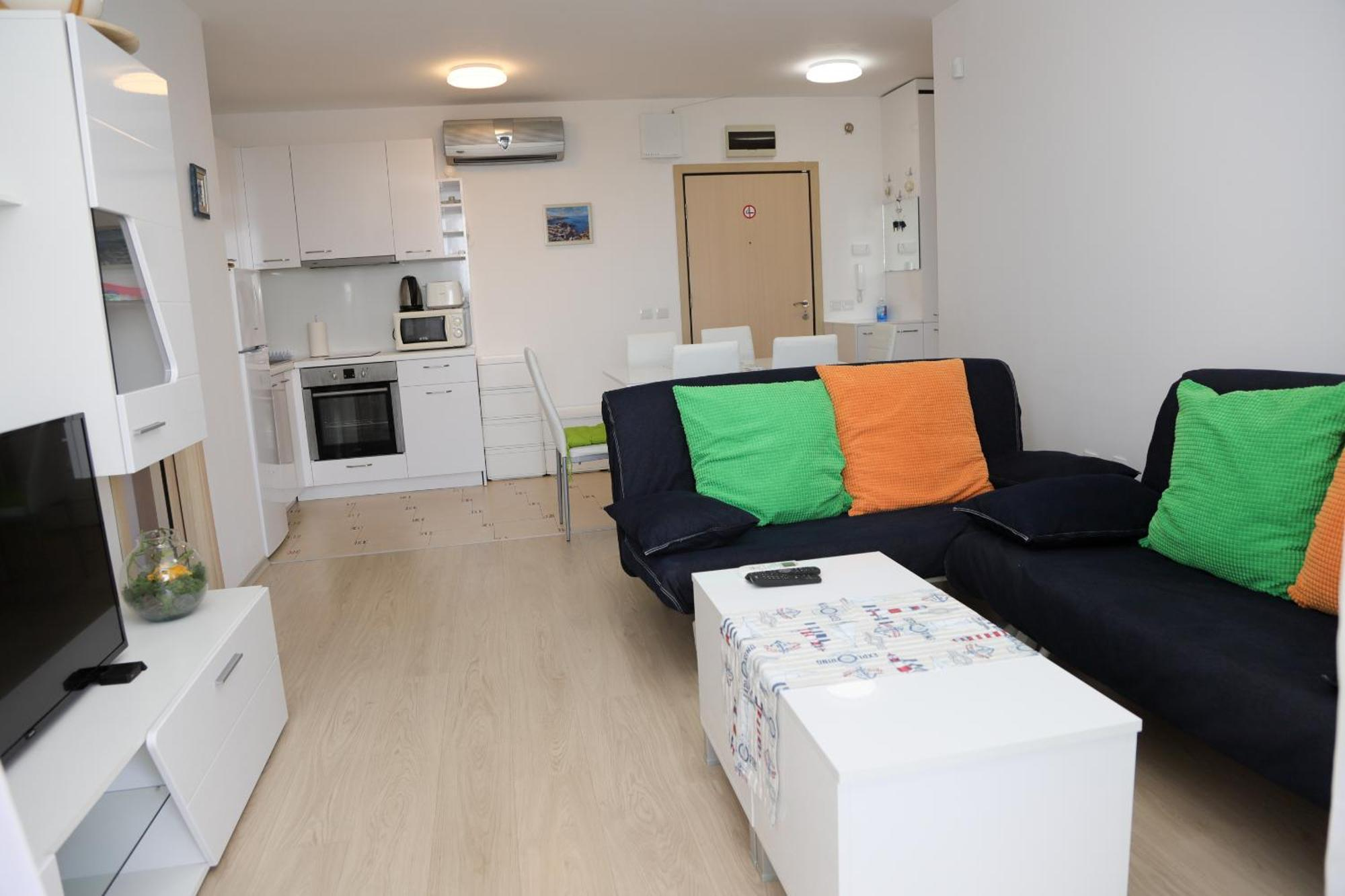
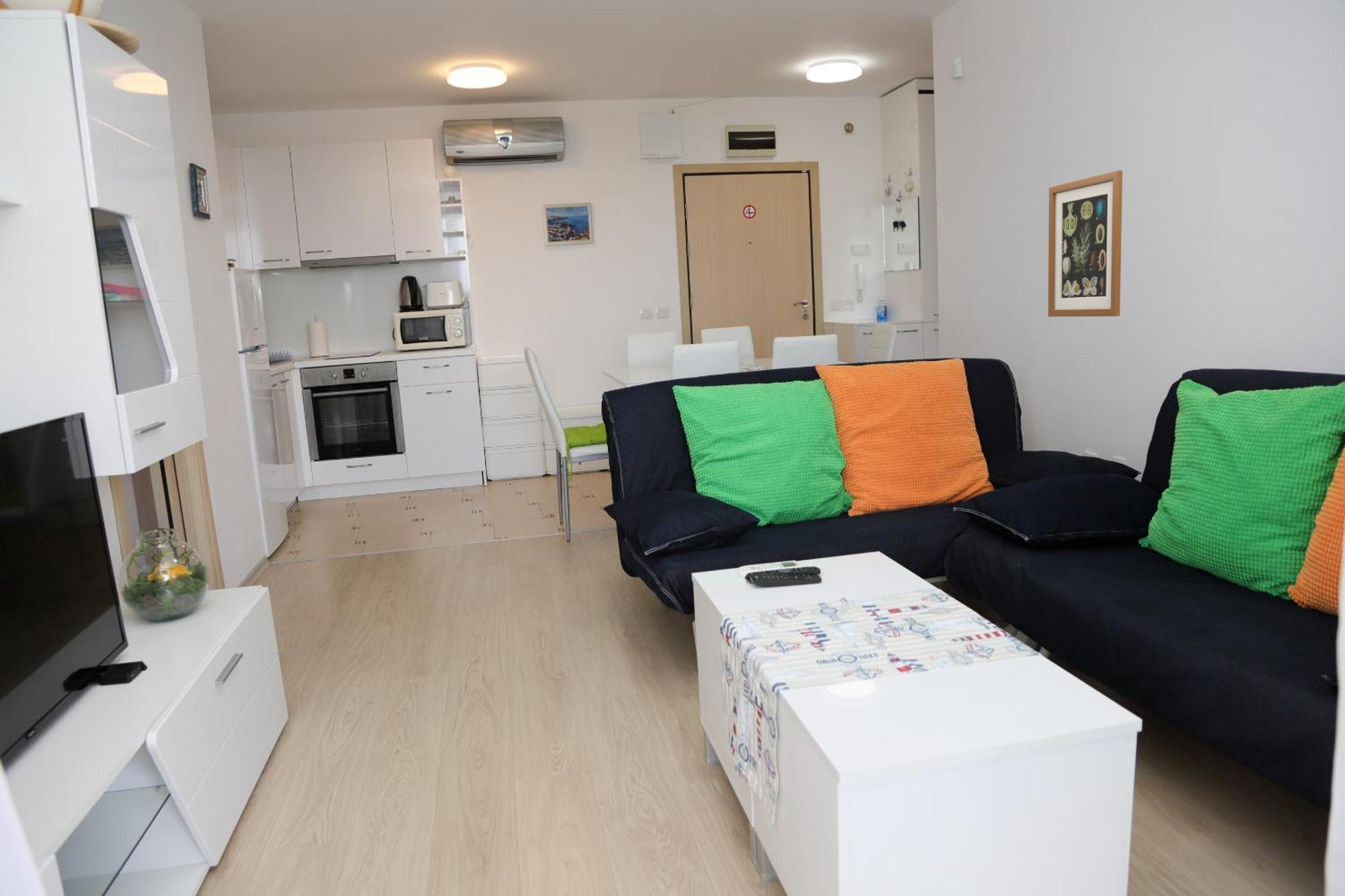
+ wall art (1083, 248)
